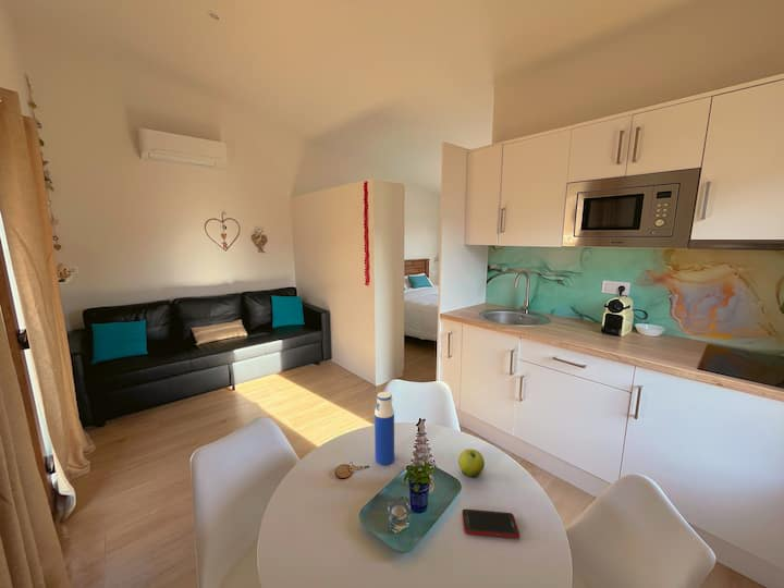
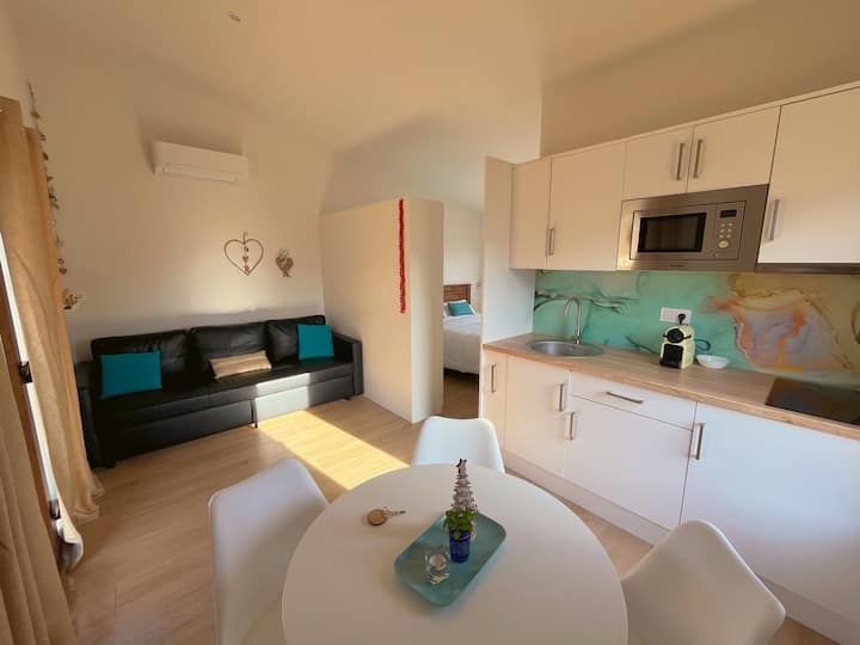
- fruit (470, 462)
- cell phone (489, 523)
- water bottle (384, 427)
